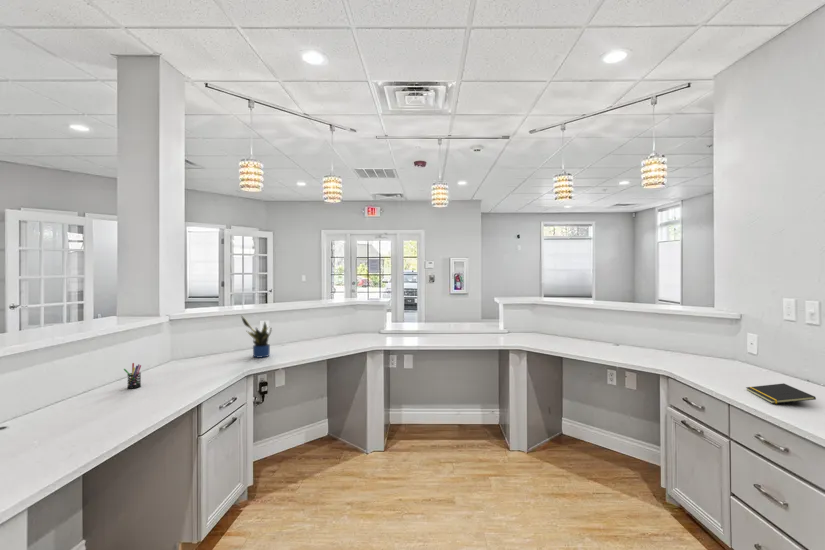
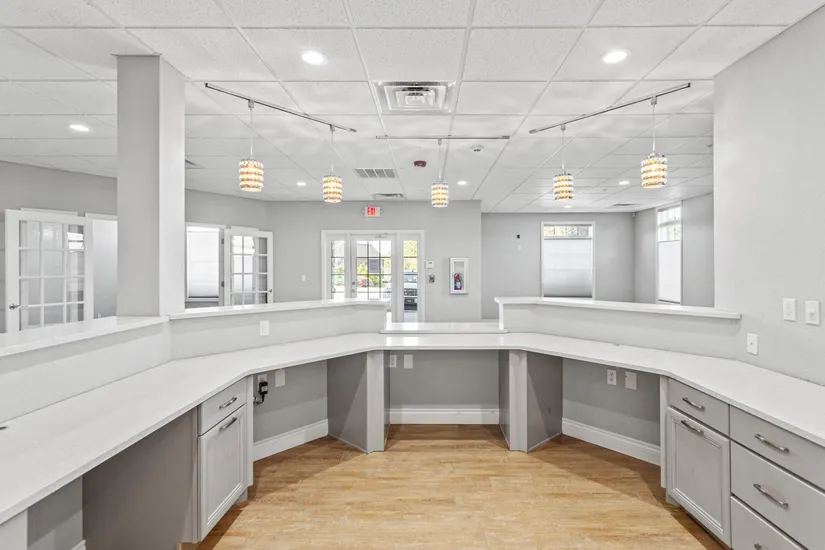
- pen holder (132, 375)
- notepad (778, 393)
- potted plant (257, 336)
